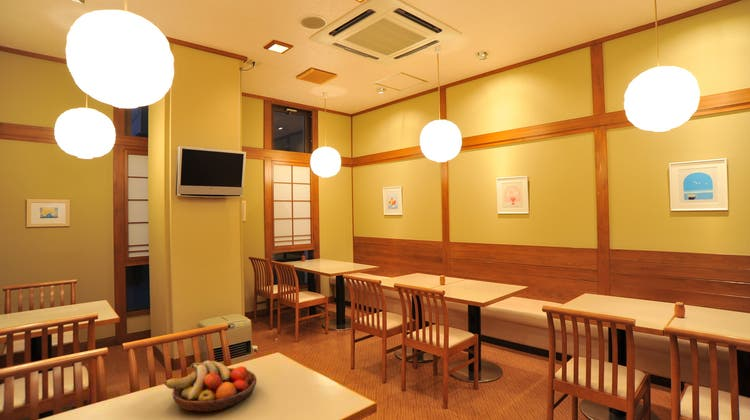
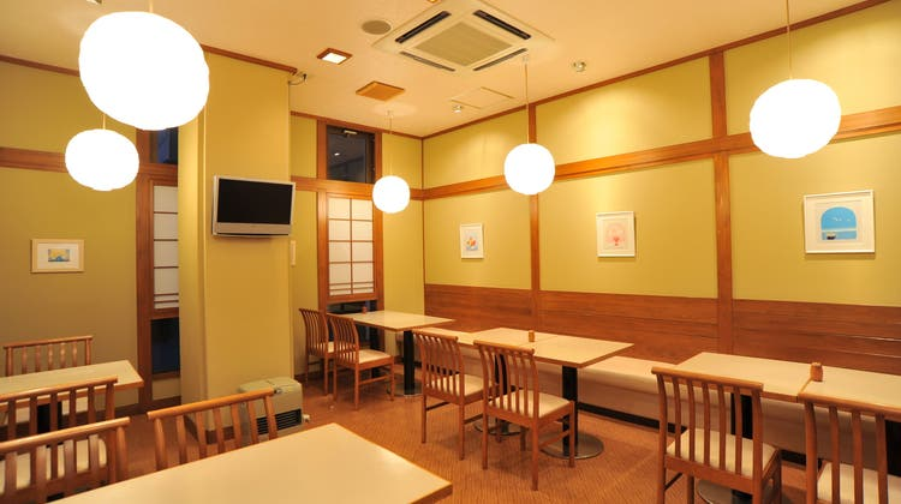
- fruit bowl (215, 380)
